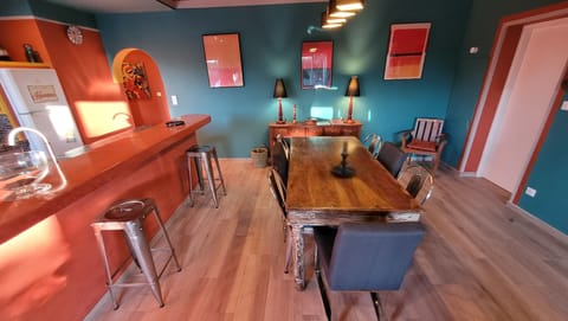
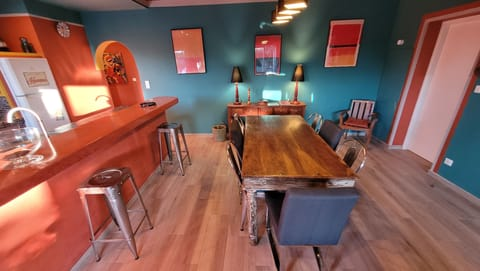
- candle holder (344, 156)
